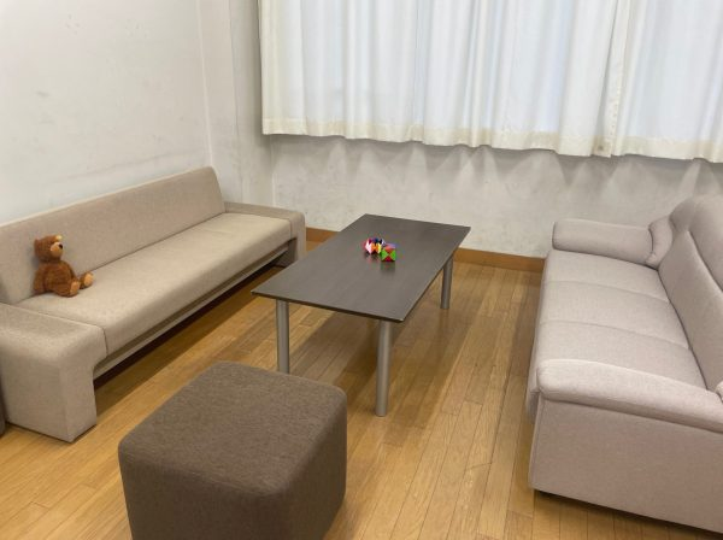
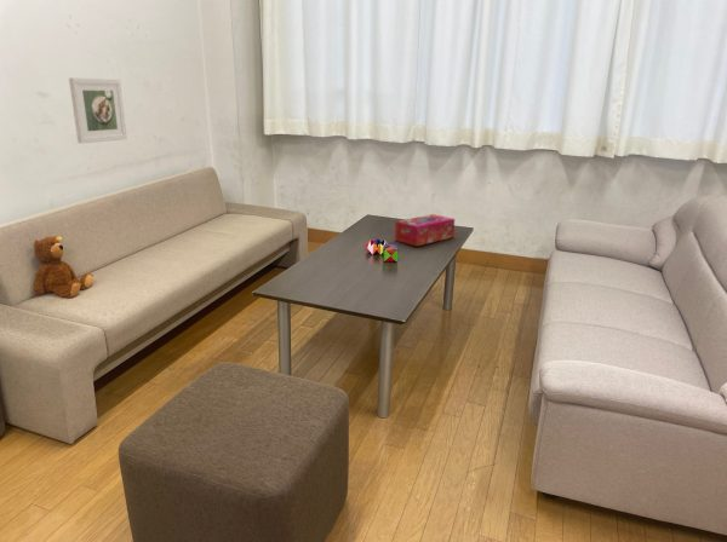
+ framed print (99, 110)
+ tissue box (424, 229)
